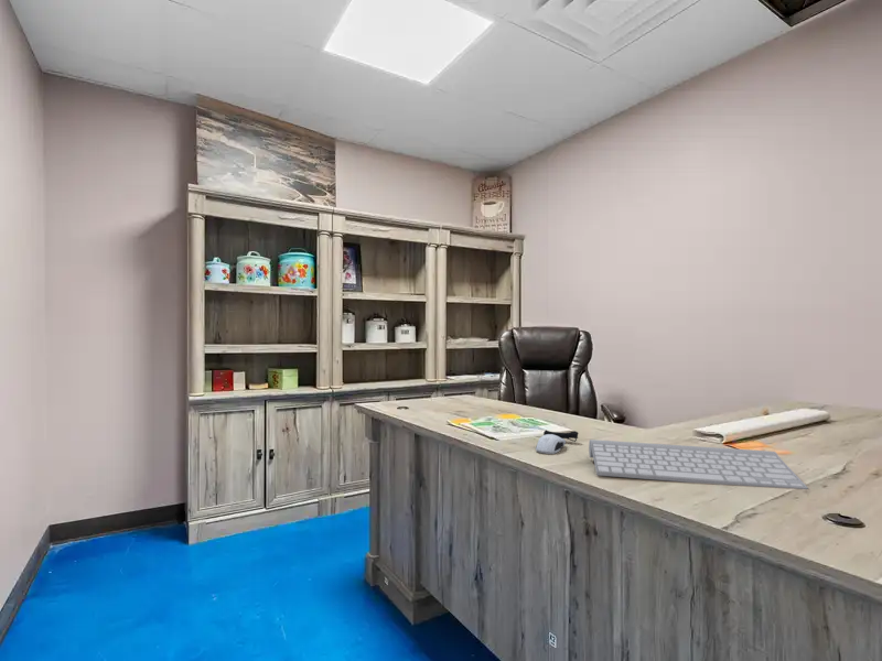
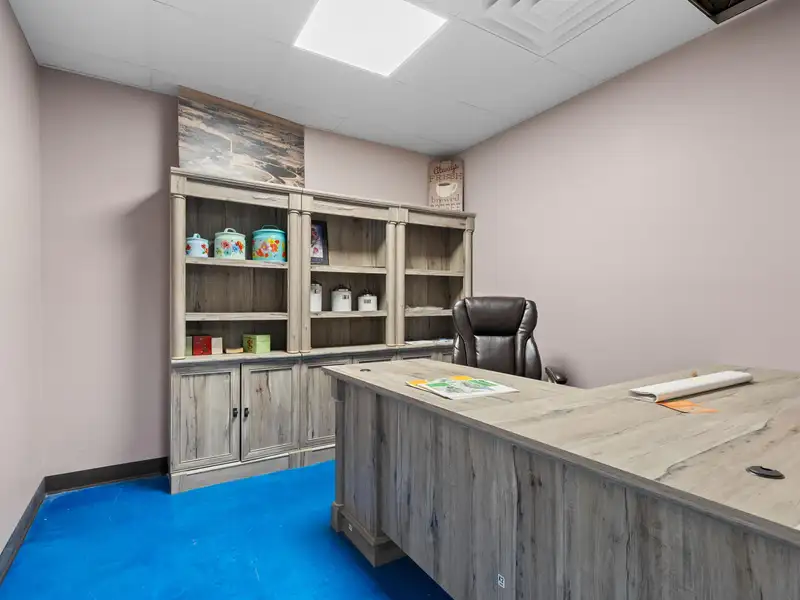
- computer mouse (553, 438)
- keyboard (686, 462)
